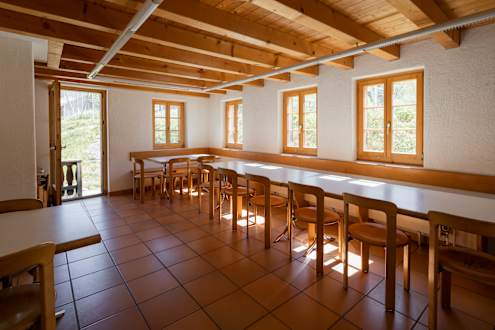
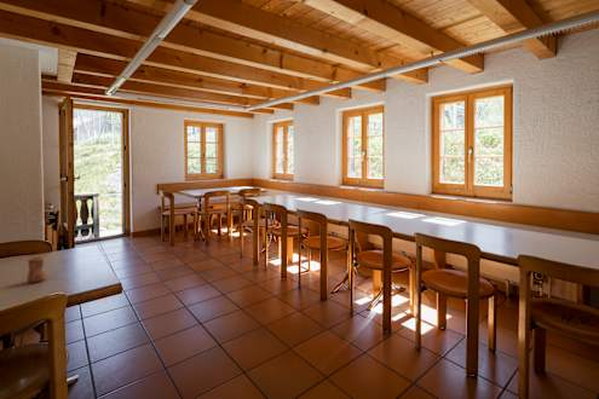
+ cup (36, 268)
